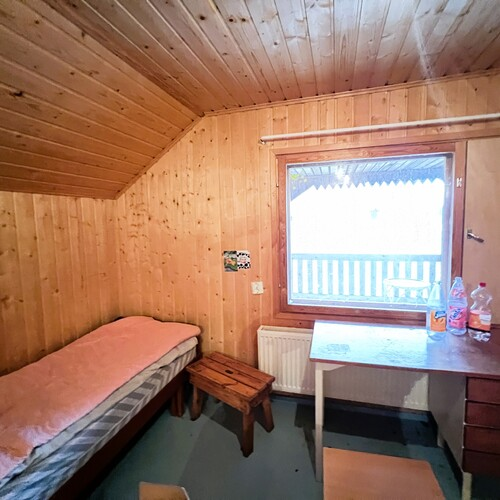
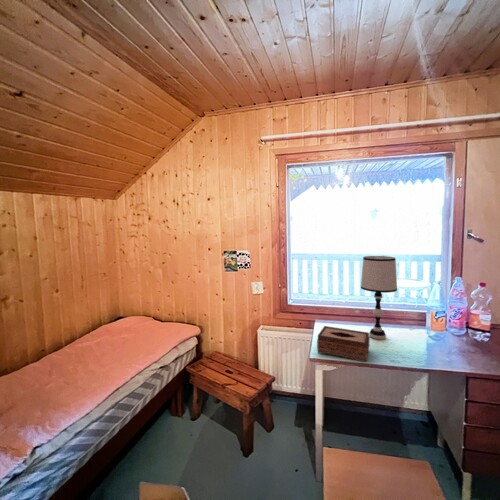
+ table lamp (378, 297)
+ tissue box (343, 342)
